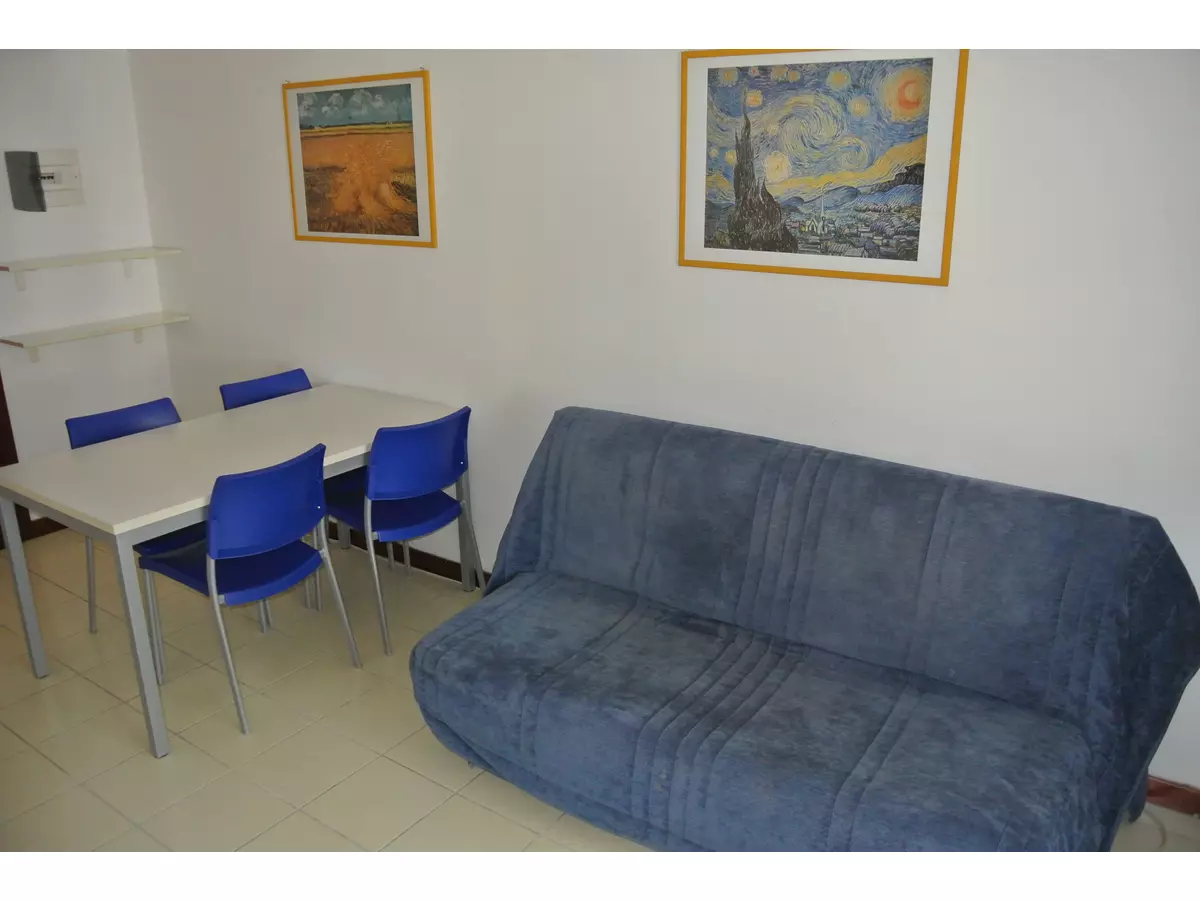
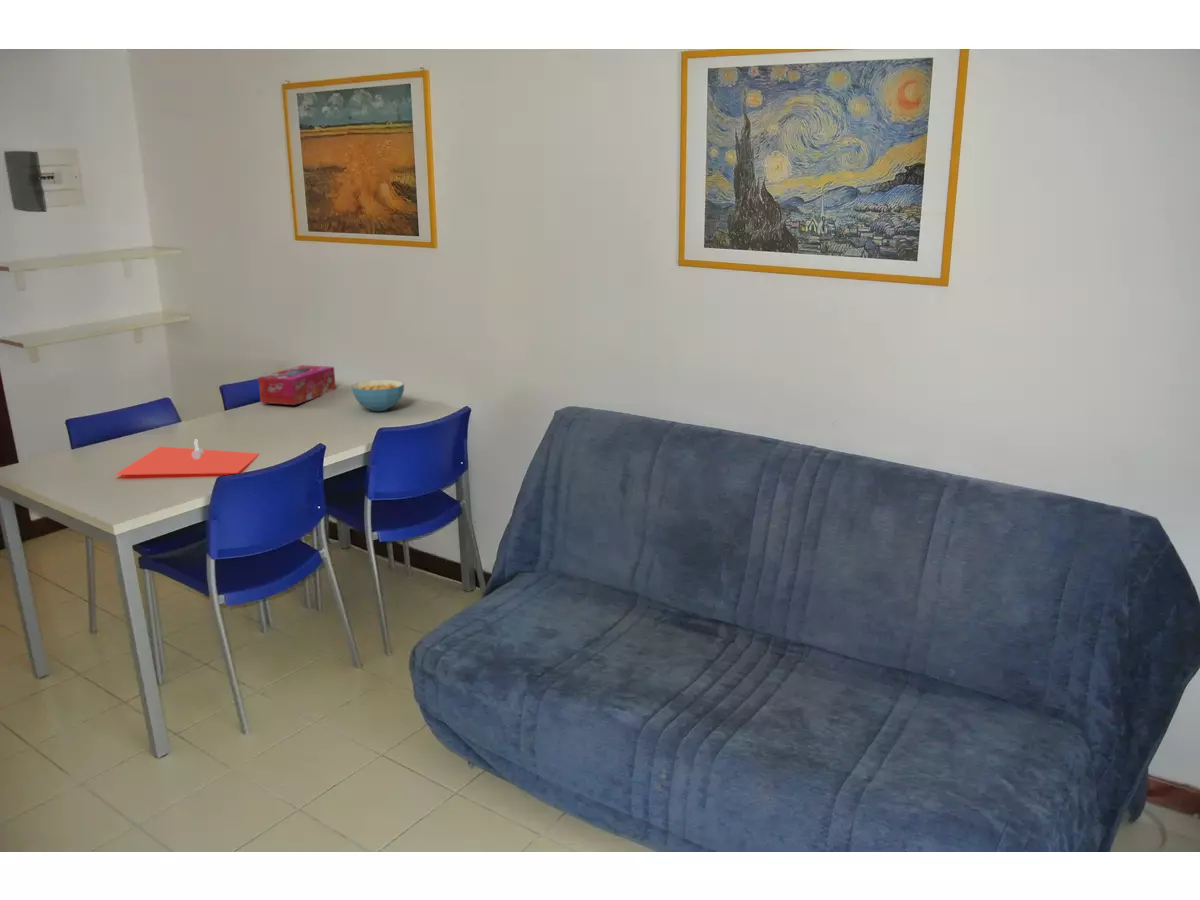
+ tissue box (298, 384)
+ cereal bowl (378, 397)
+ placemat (197, 449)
